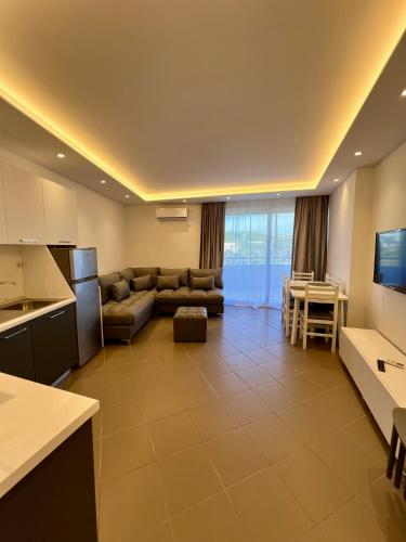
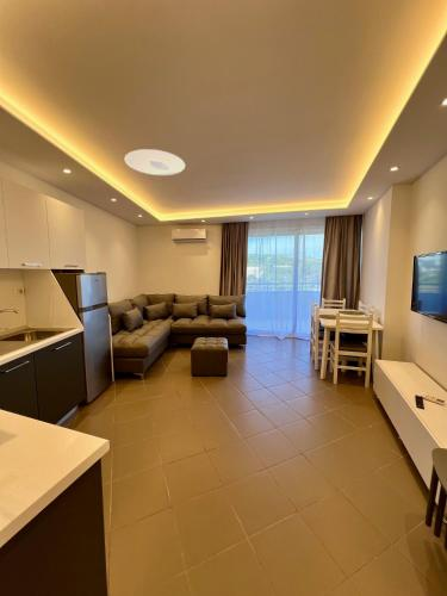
+ ceiling light (155, 160)
